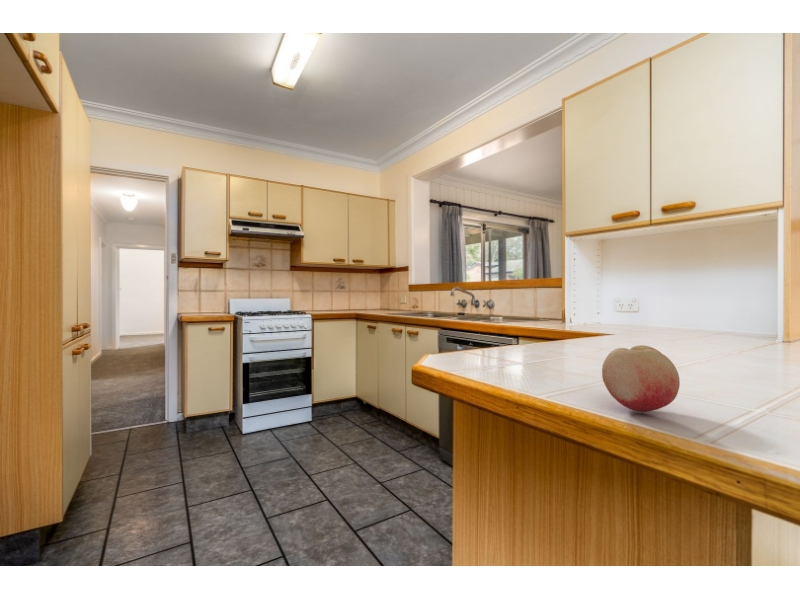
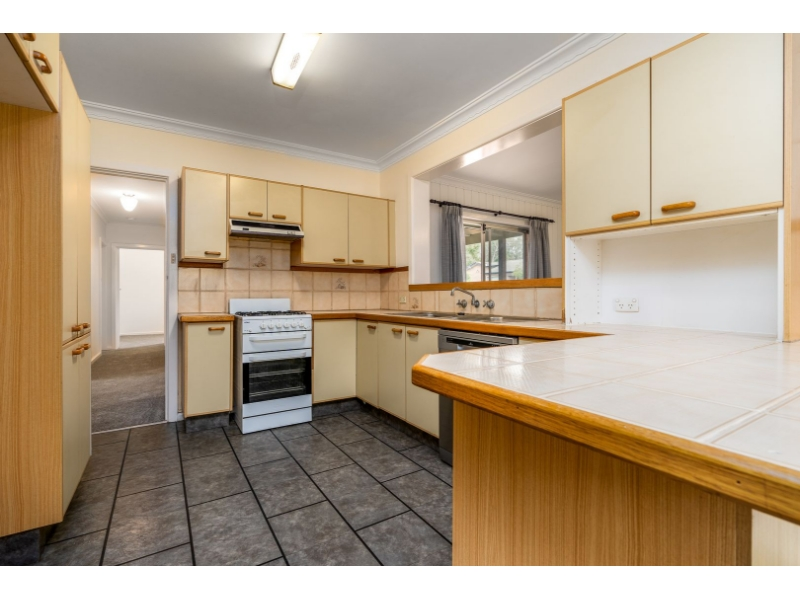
- fruit (638, 378)
